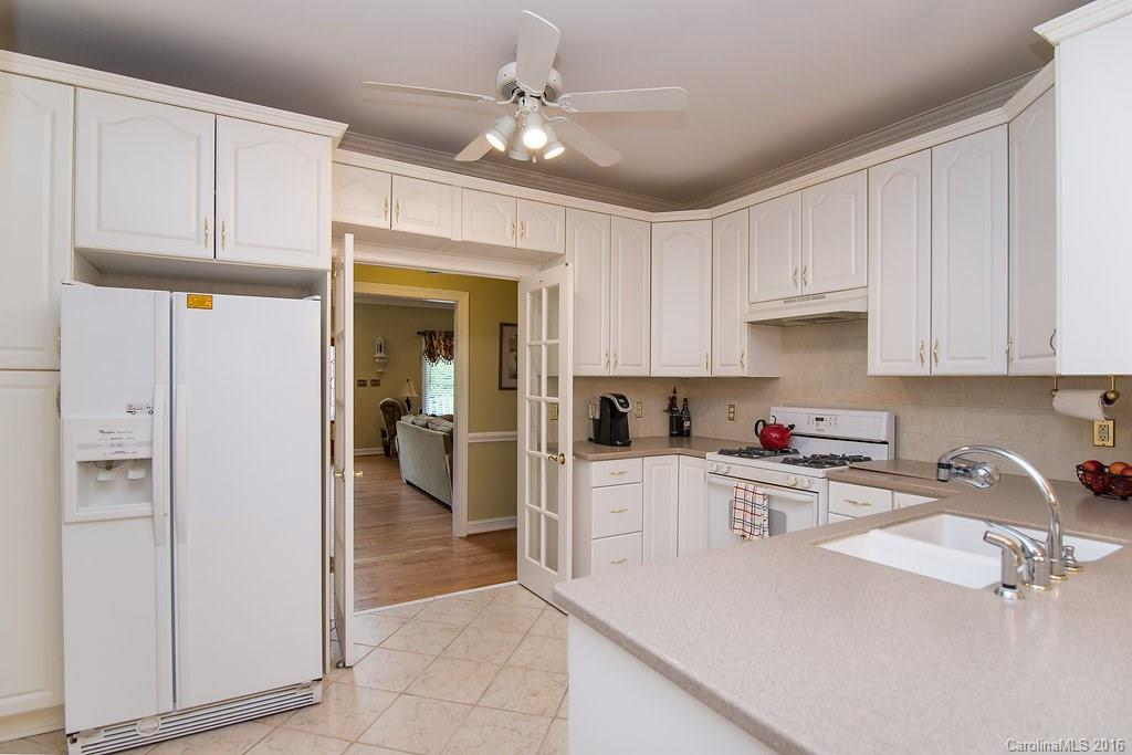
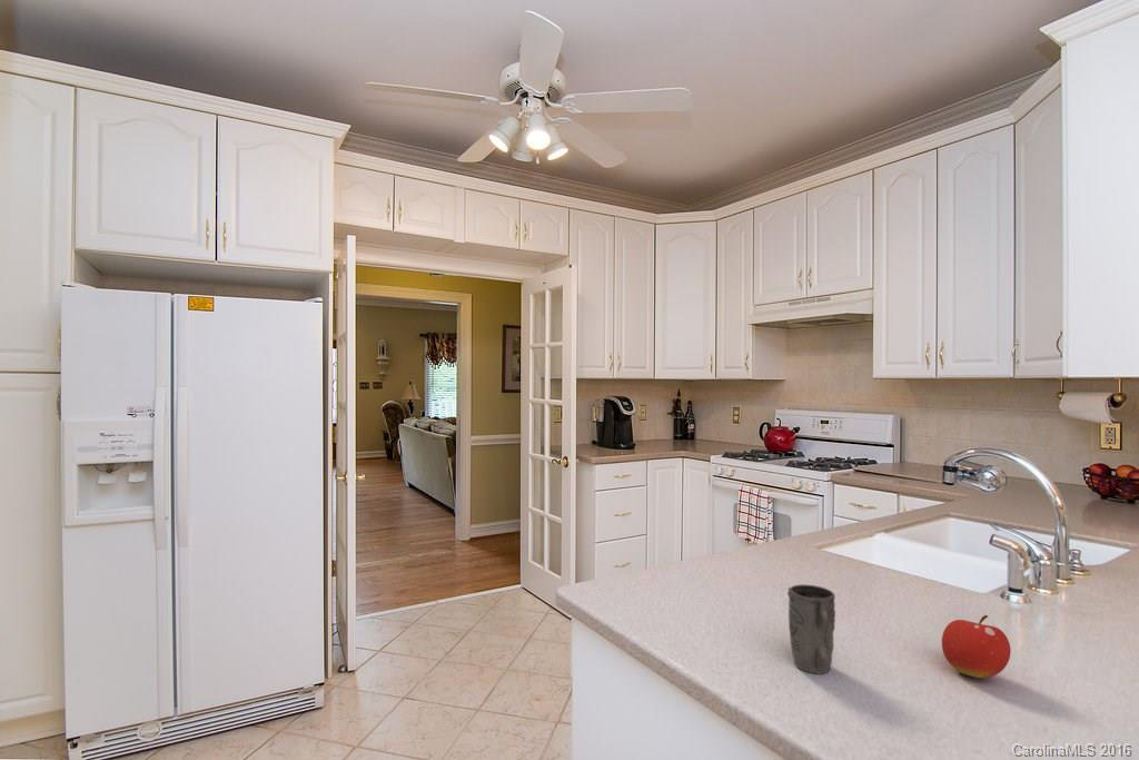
+ mug (808, 624)
+ fruit (973, 645)
